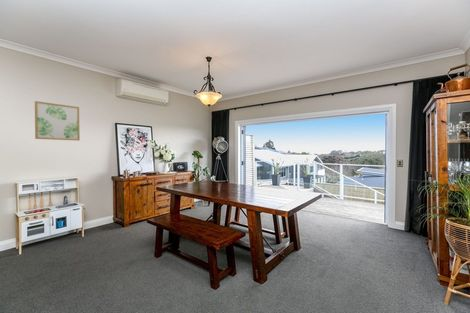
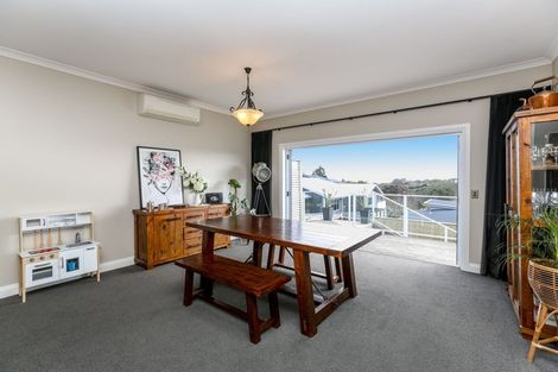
- wall art (58, 122)
